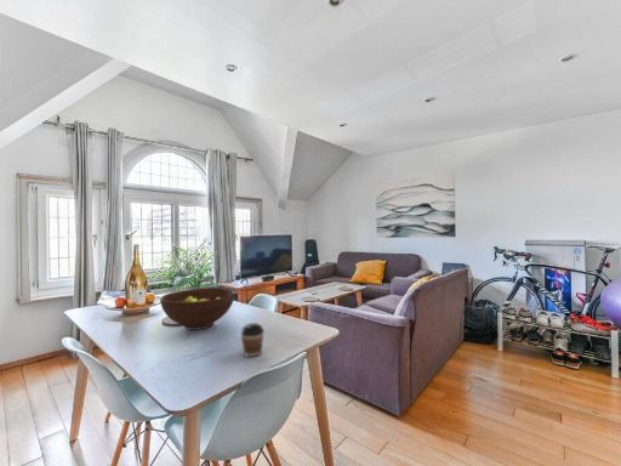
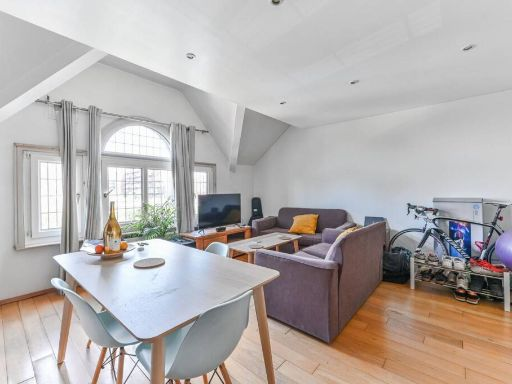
- coffee cup (252, 337)
- wall art (411, 208)
- fruit bowl (199, 309)
